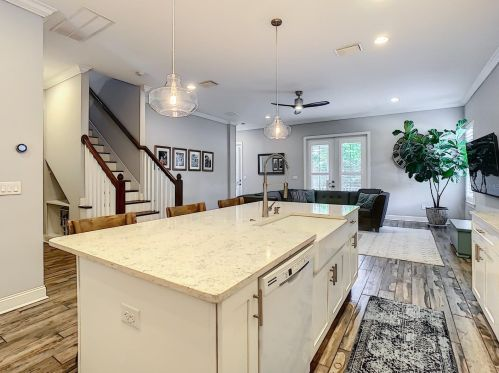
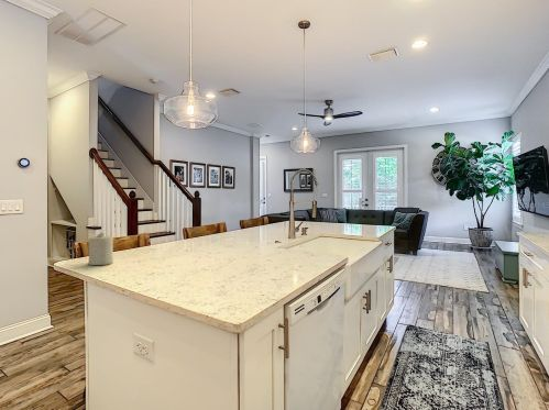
+ candle (100, 247)
